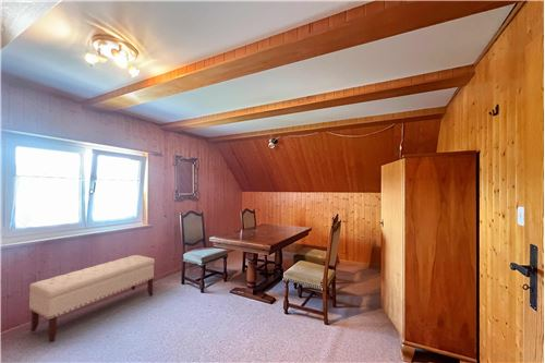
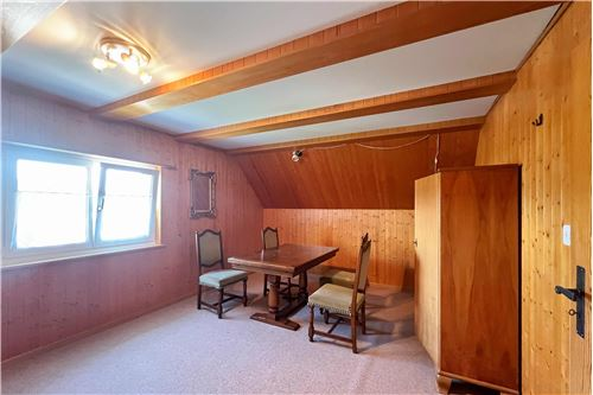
- bench (100, 289)
